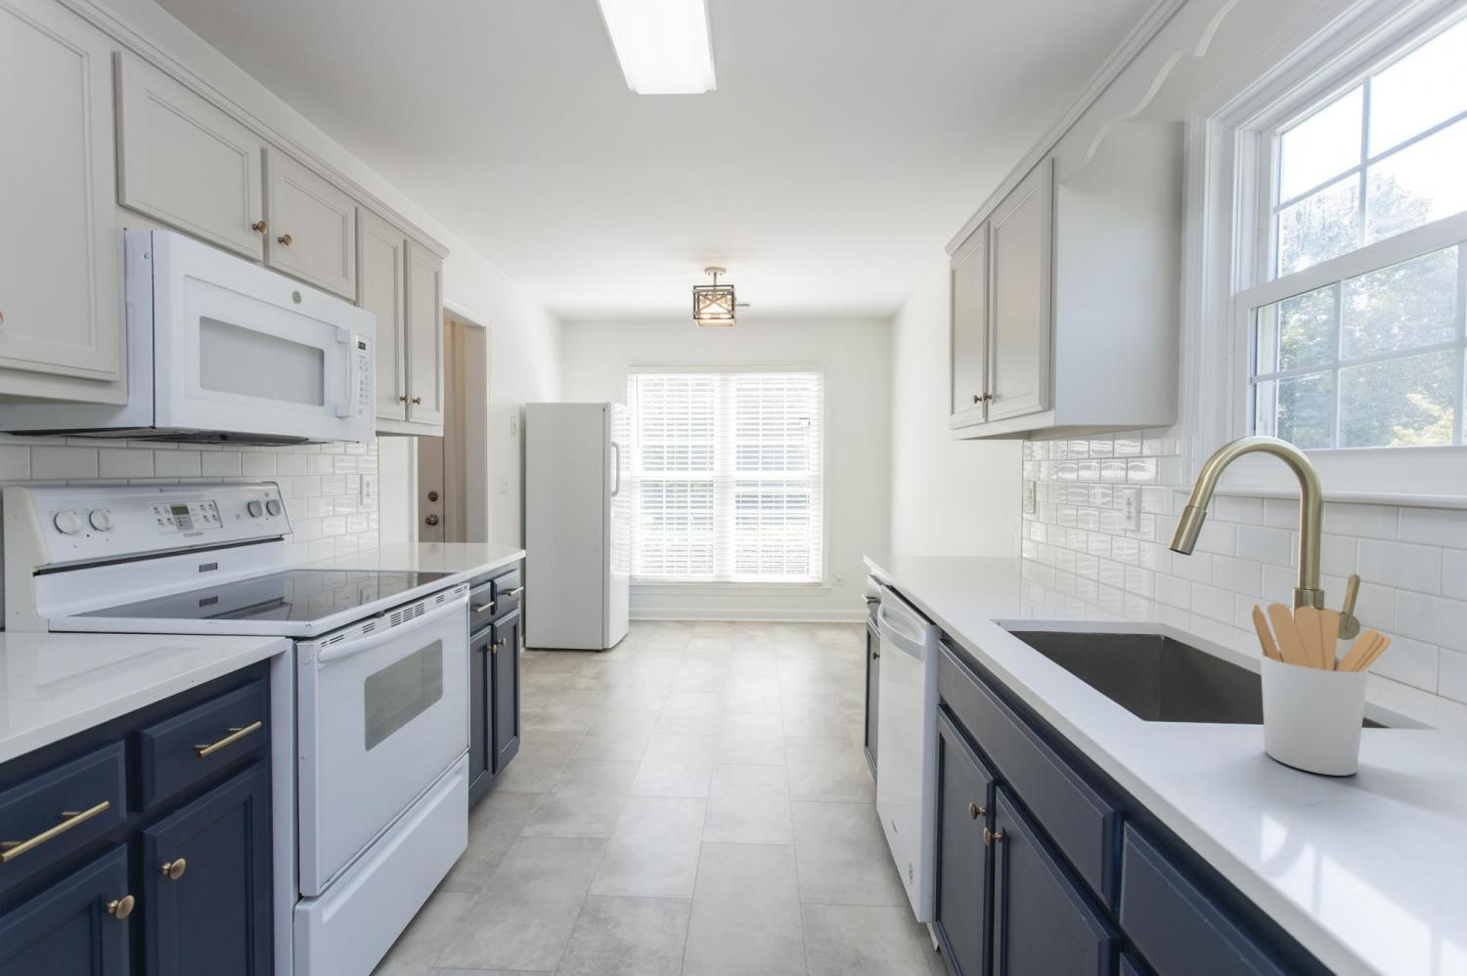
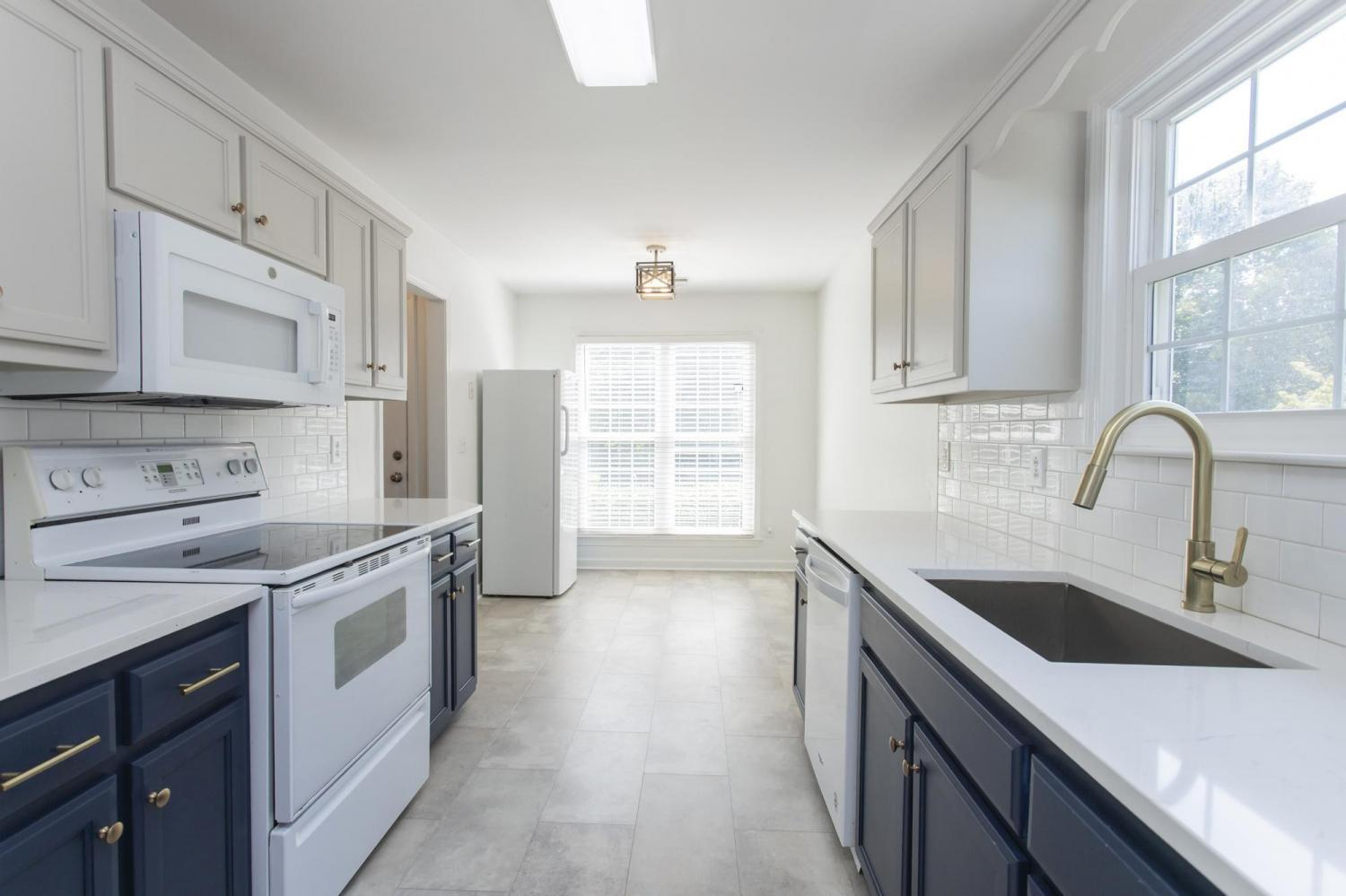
- utensil holder (1307, 680)
